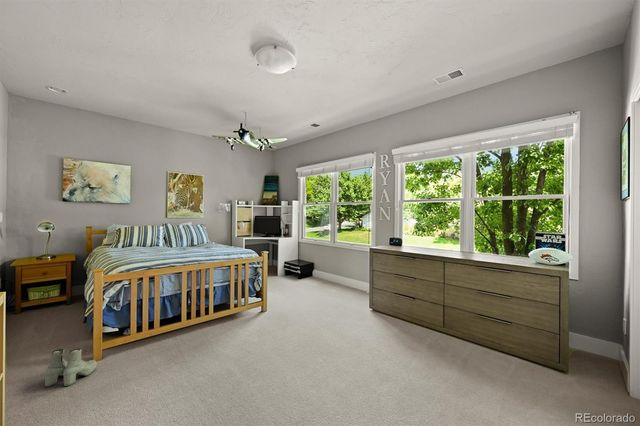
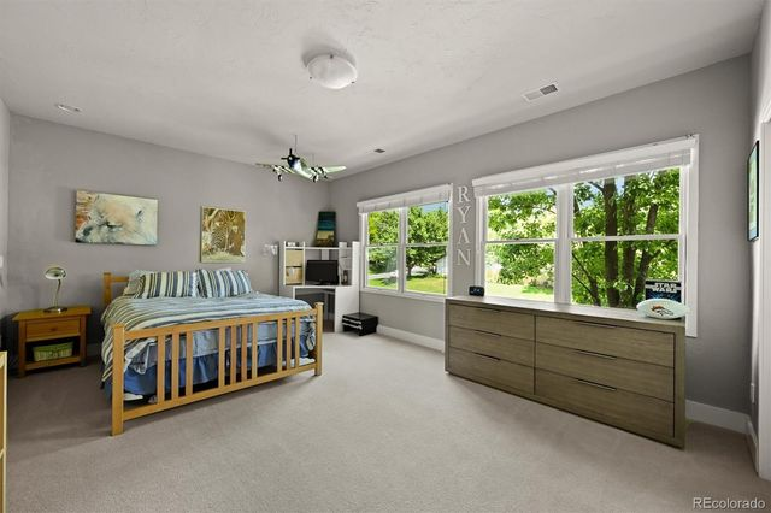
- boots (71, 361)
